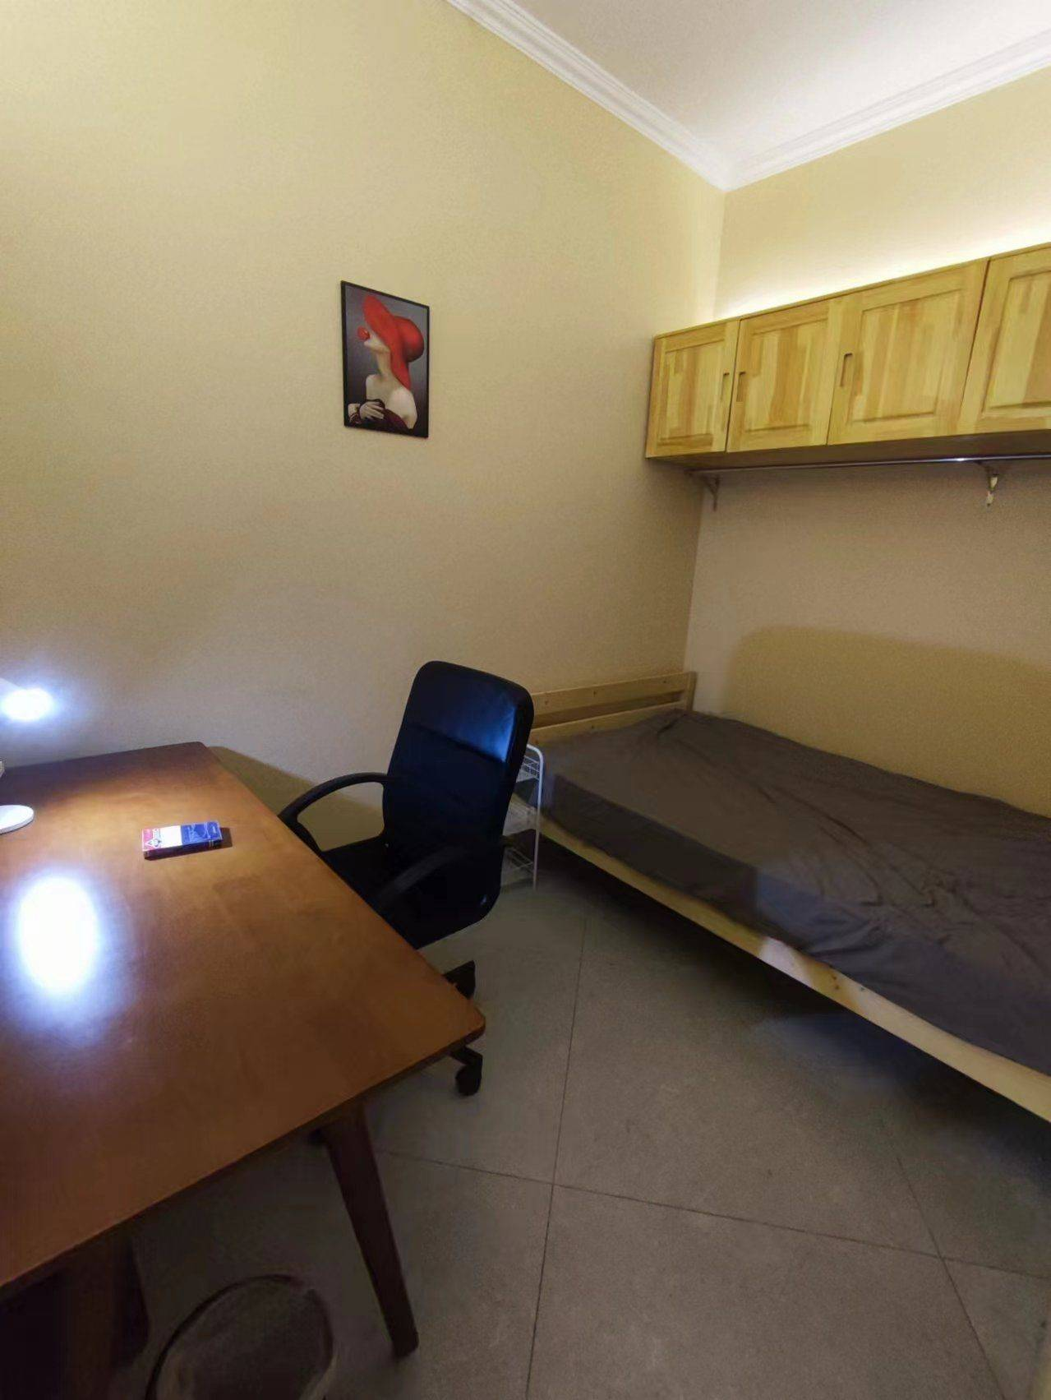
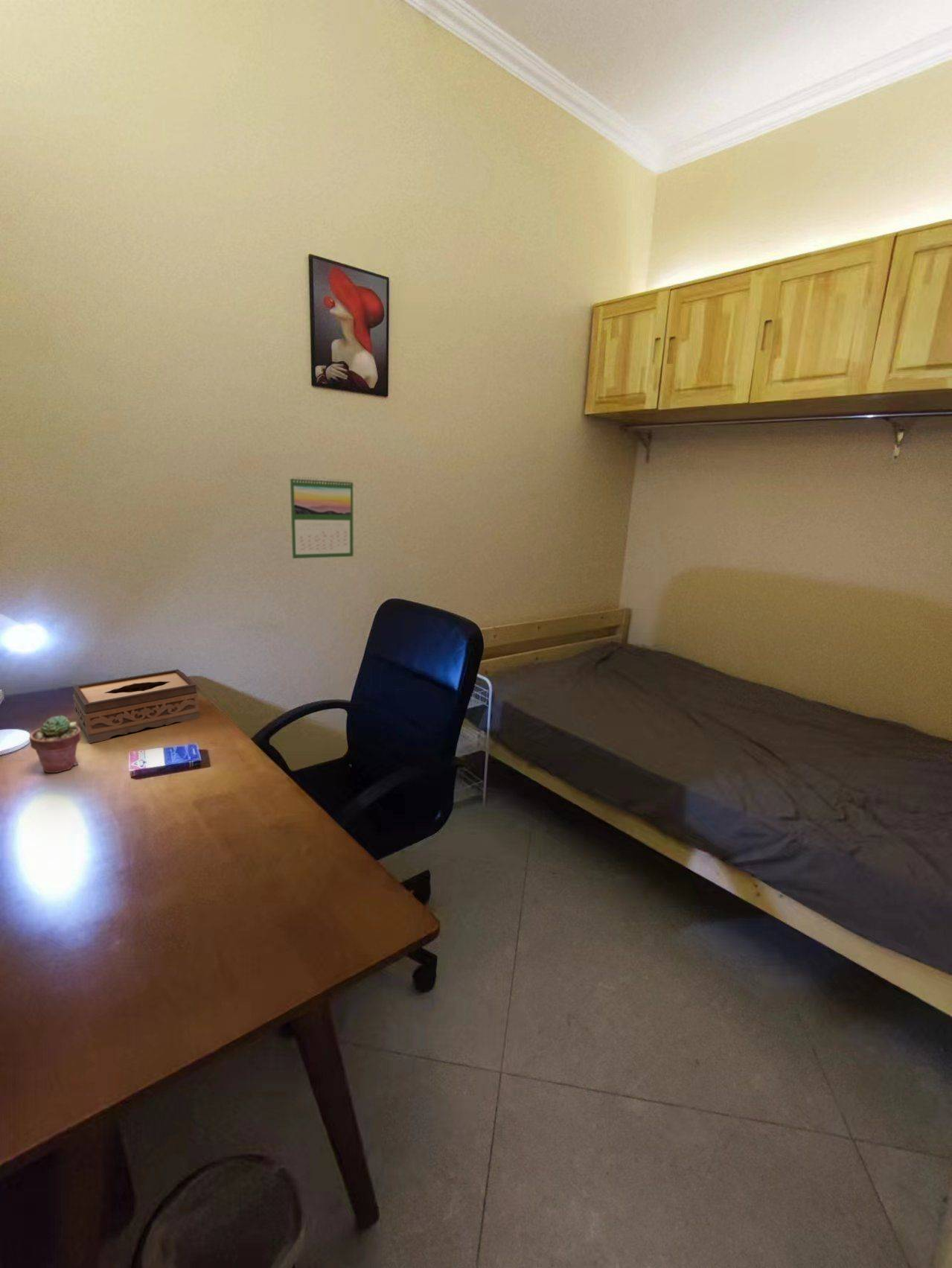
+ calendar (323, 517)
+ potted succulent (57, 742)
+ tissue box (137, 703)
